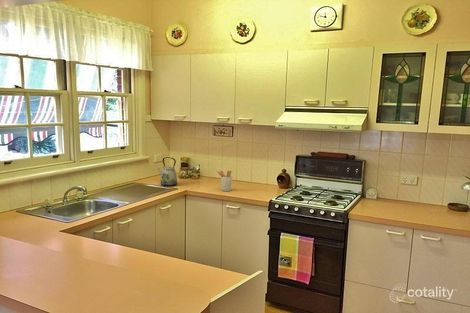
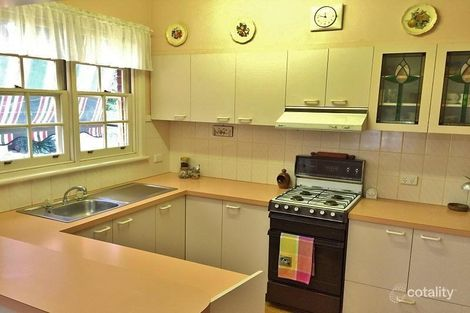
- utensil holder (223, 180)
- kettle (166, 170)
